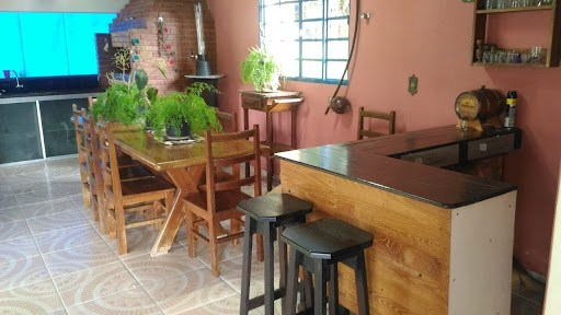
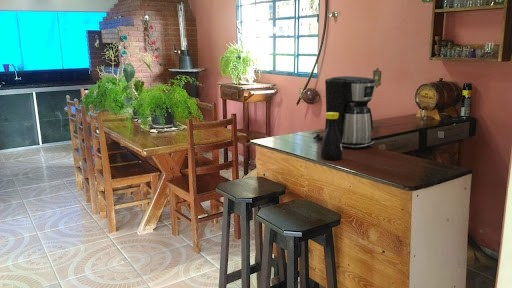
+ bottle (331, 135)
+ coffee maker (347, 110)
